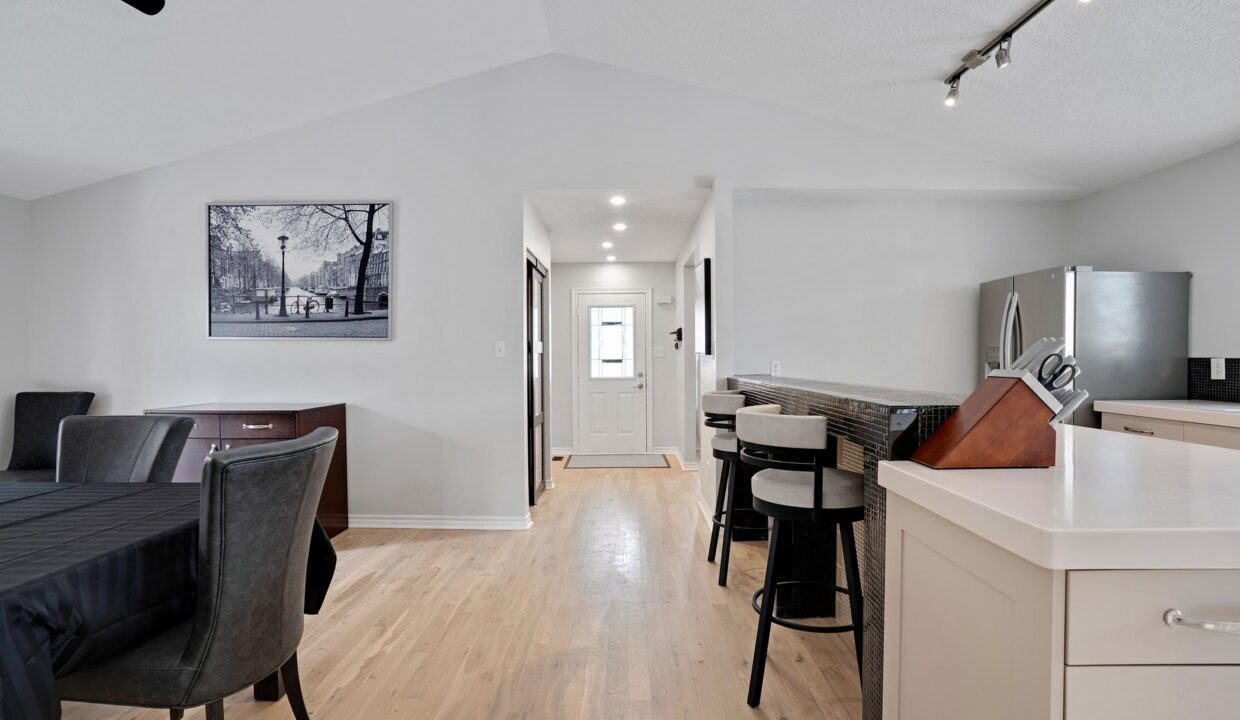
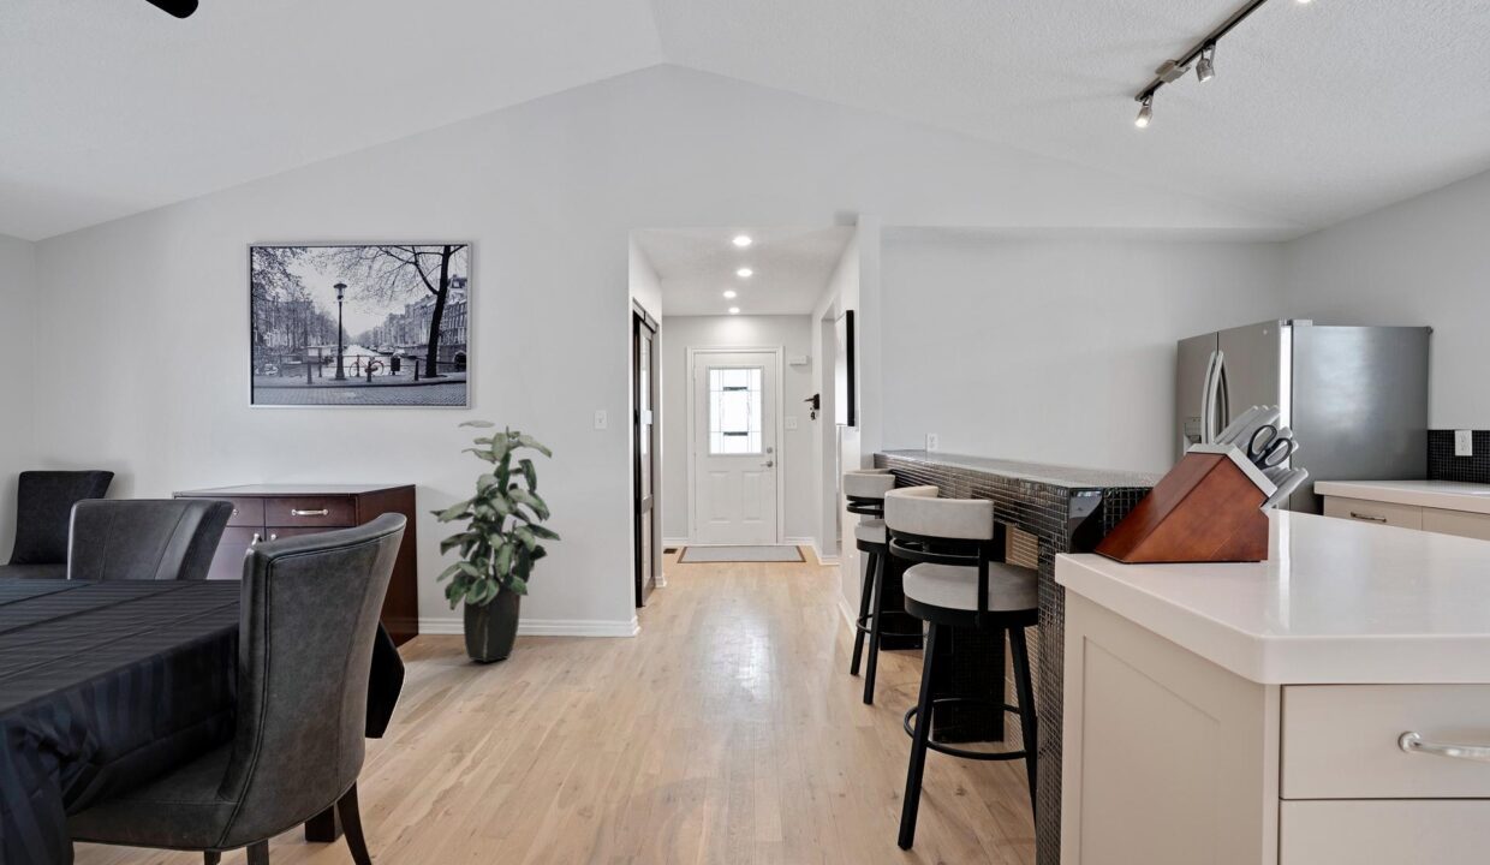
+ indoor plant (491, 537)
